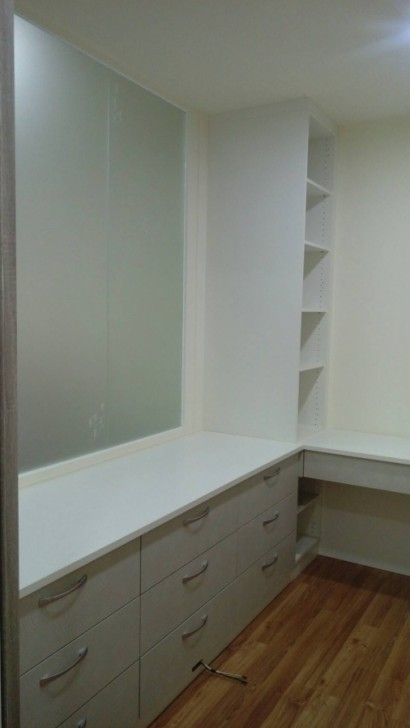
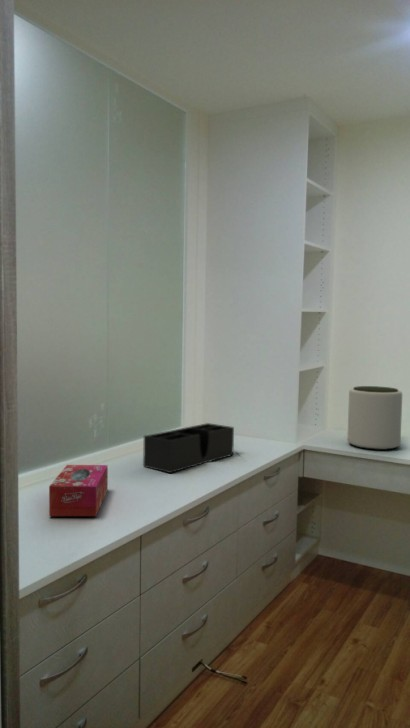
+ tissue box (80, 488)
+ plant pot (374, 416)
+ desk organizer (190, 446)
